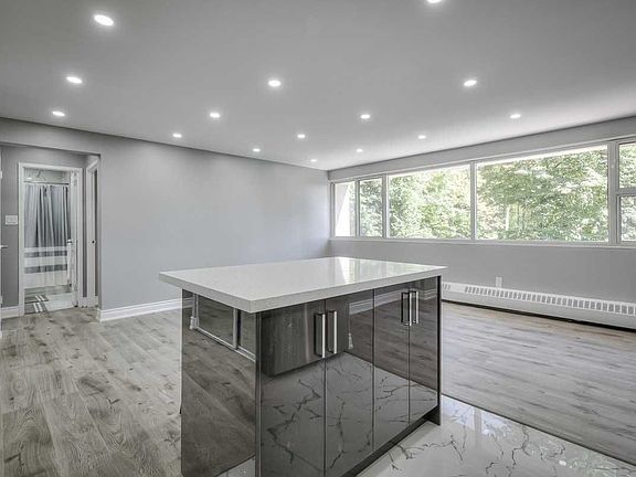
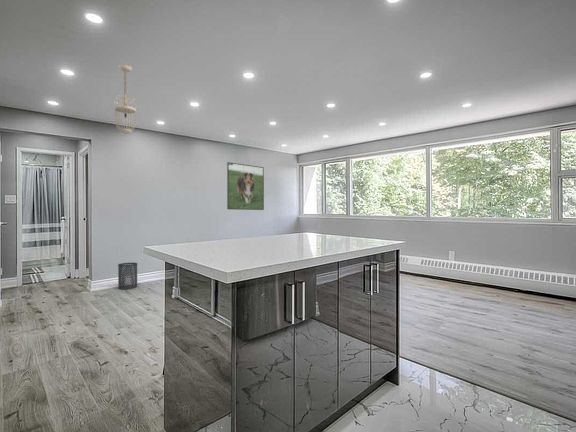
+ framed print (246, 187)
+ trash can (127, 275)
+ ceiling light fixture (125, 101)
